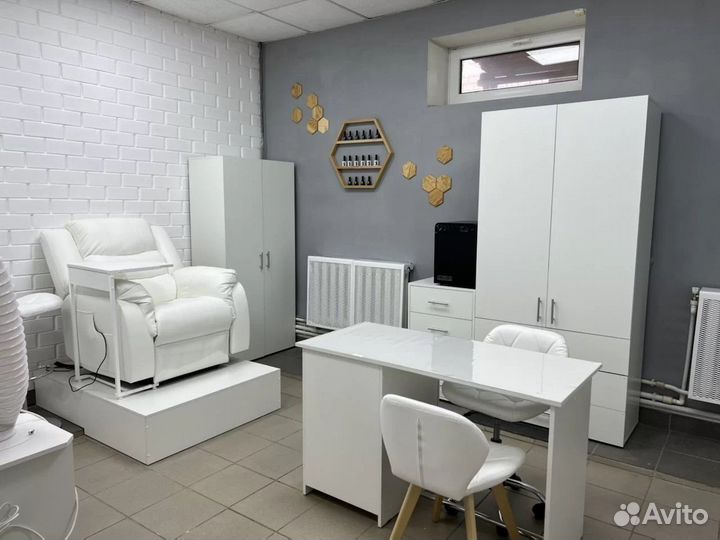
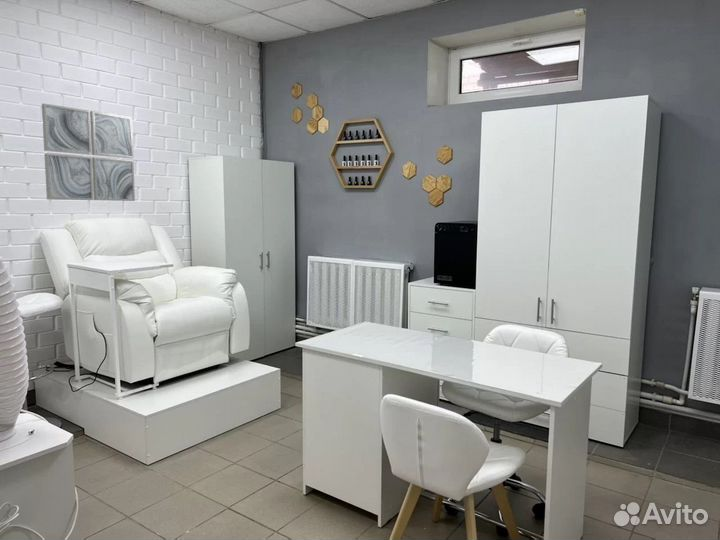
+ wall art (91, 157)
